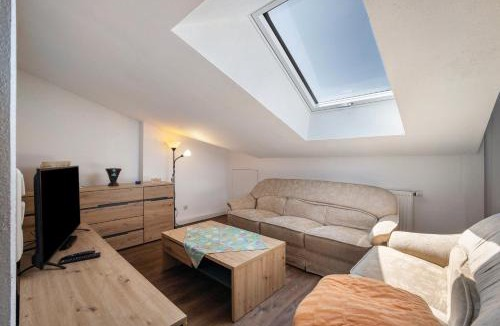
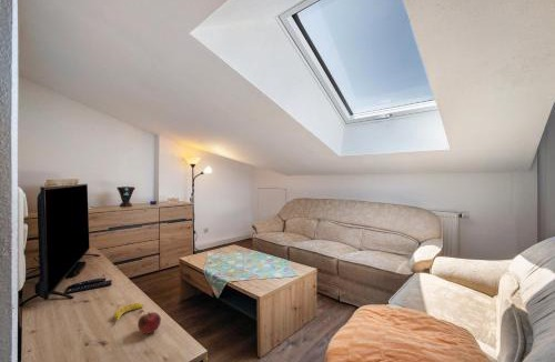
+ banana (128, 310)
+ fruit (149, 322)
